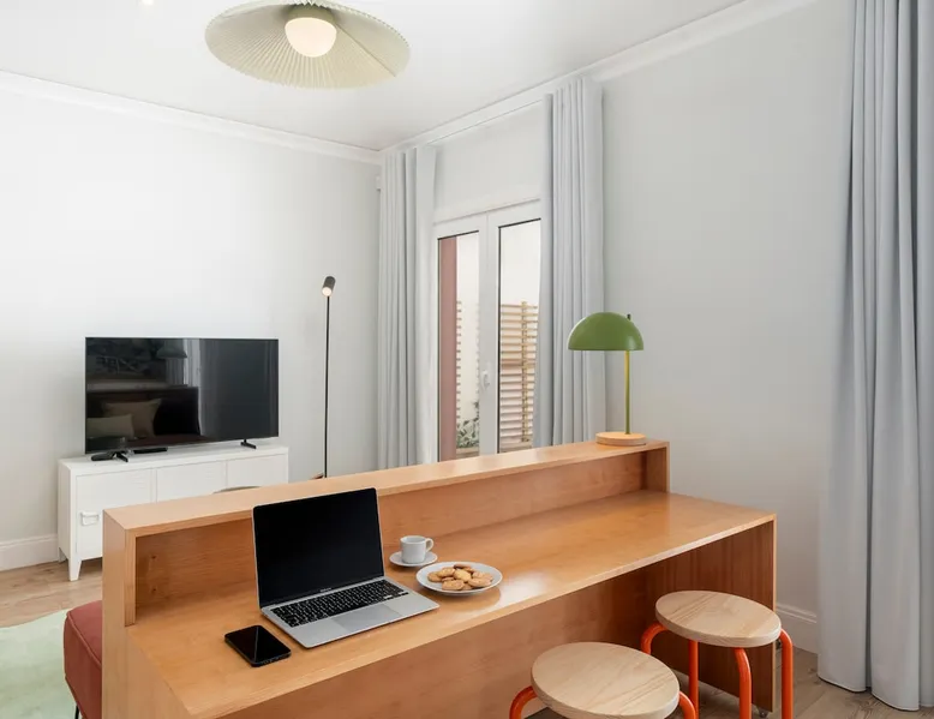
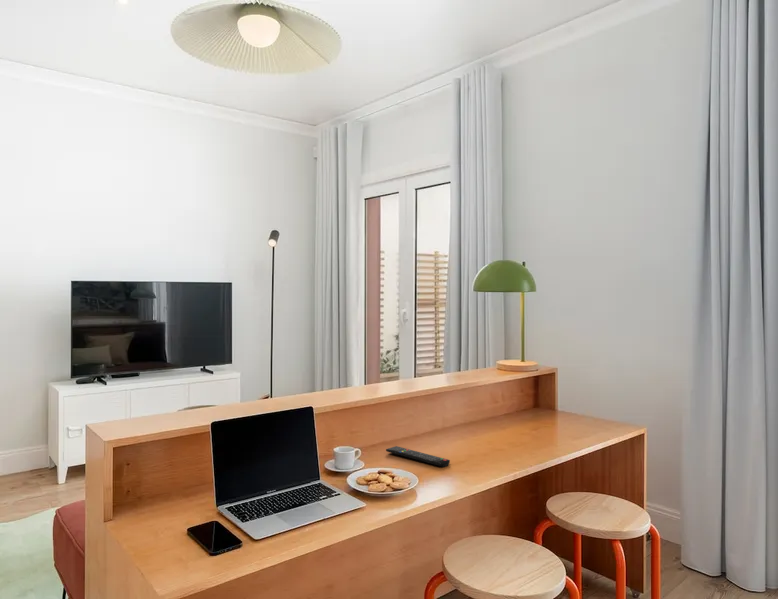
+ remote control (417, 456)
